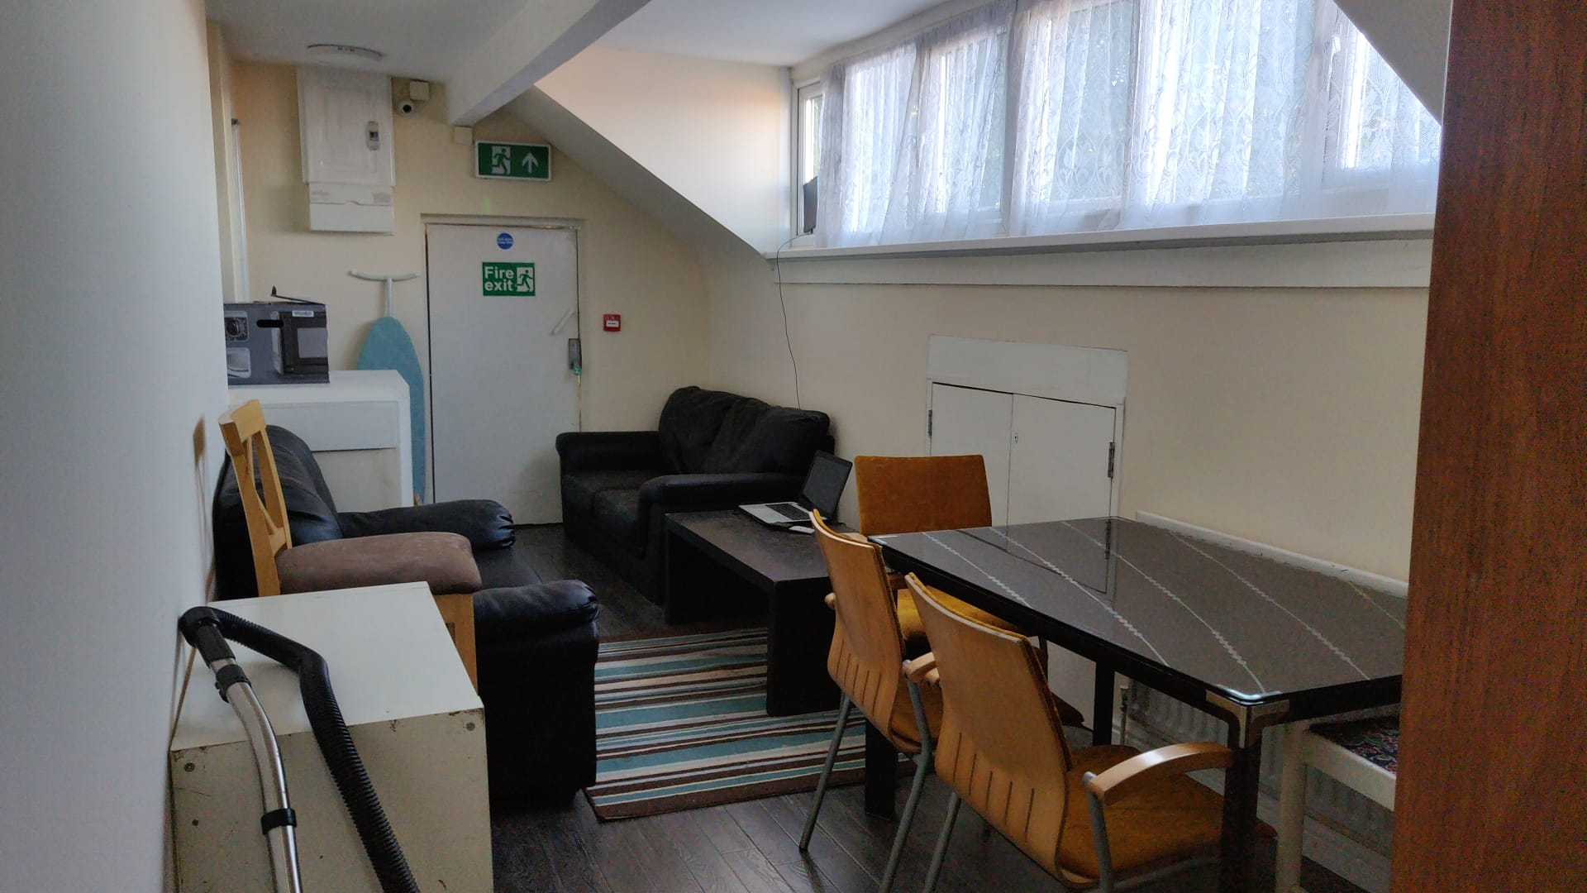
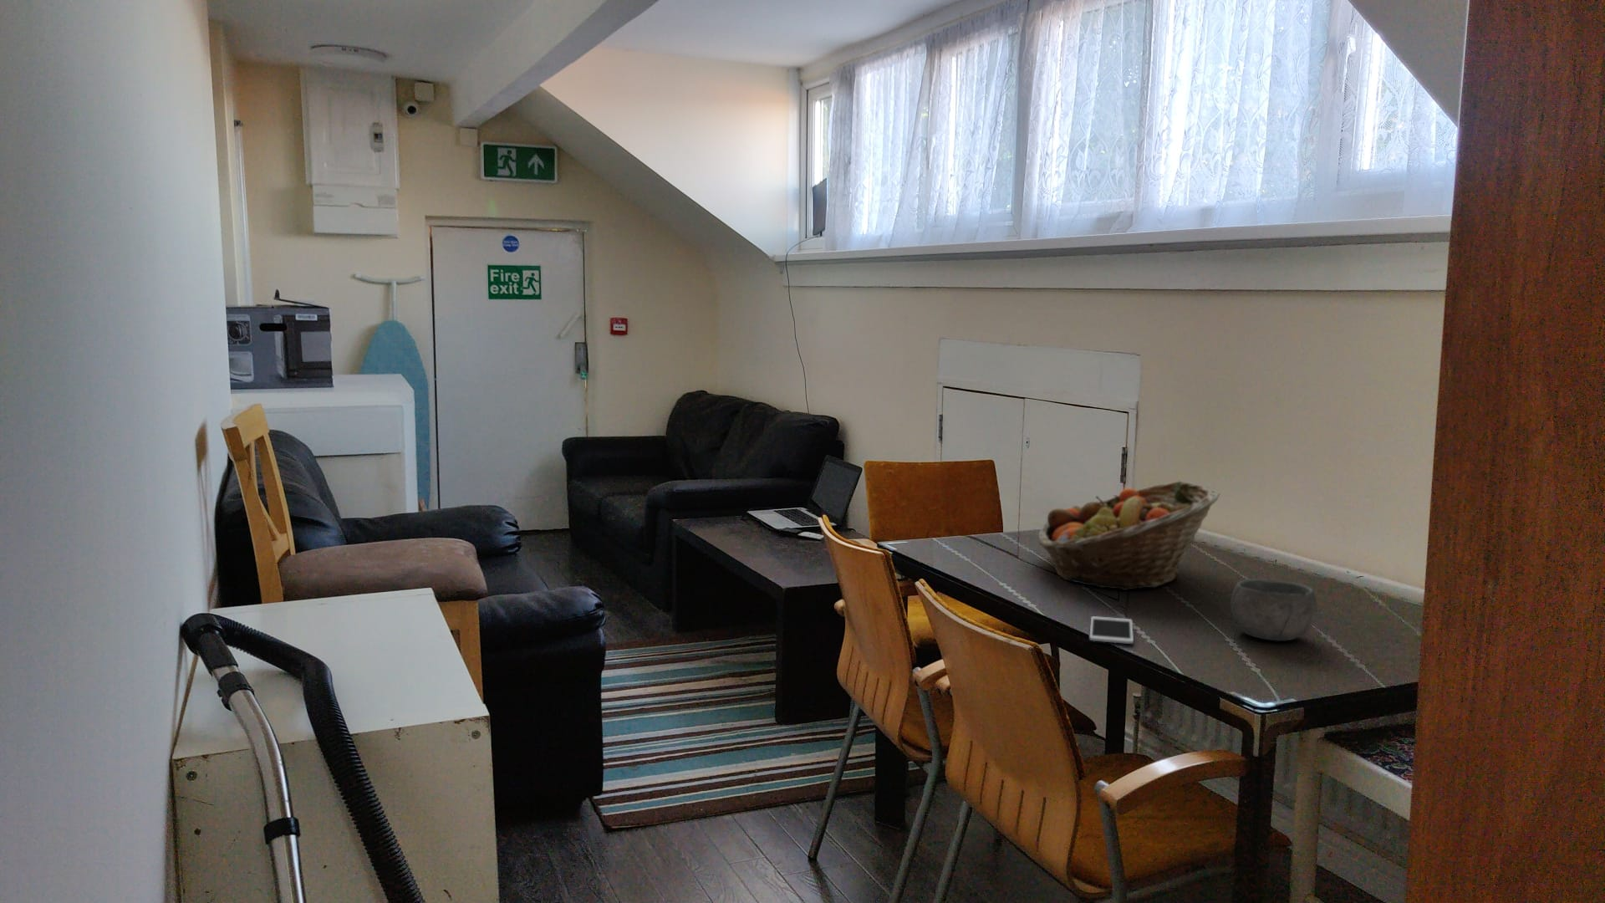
+ fruit basket (1124, 529)
+ cell phone (1111, 628)
+ bowl (1273, 611)
